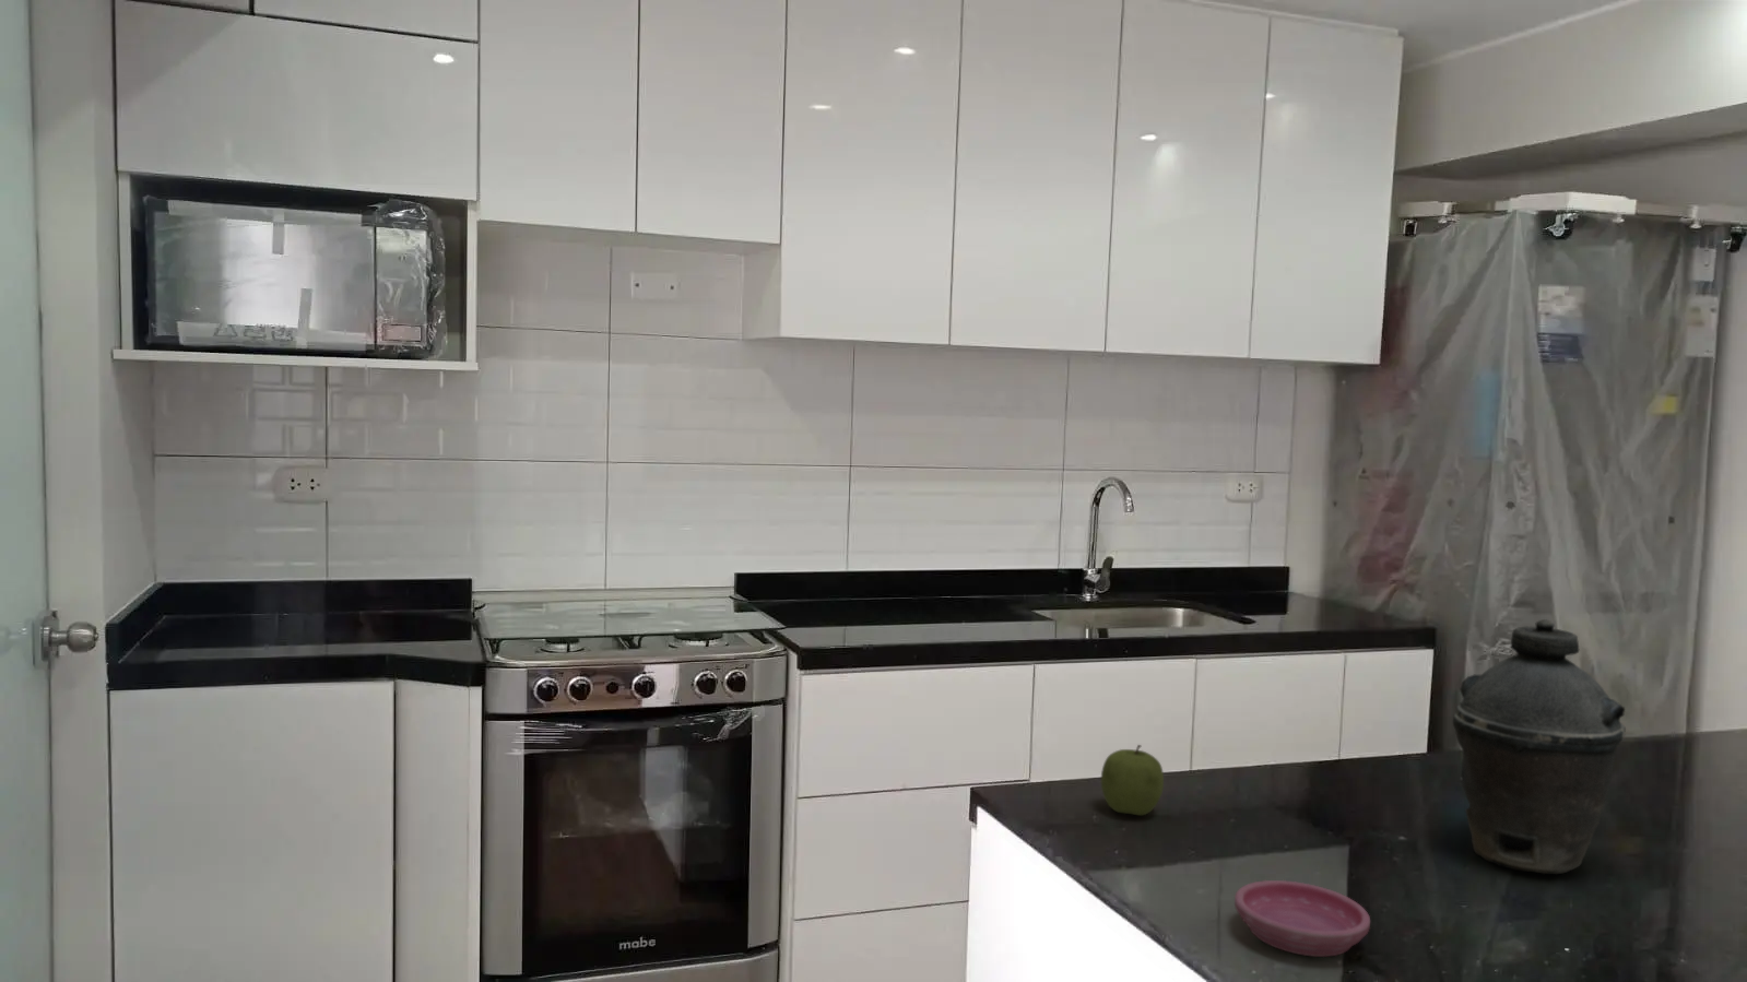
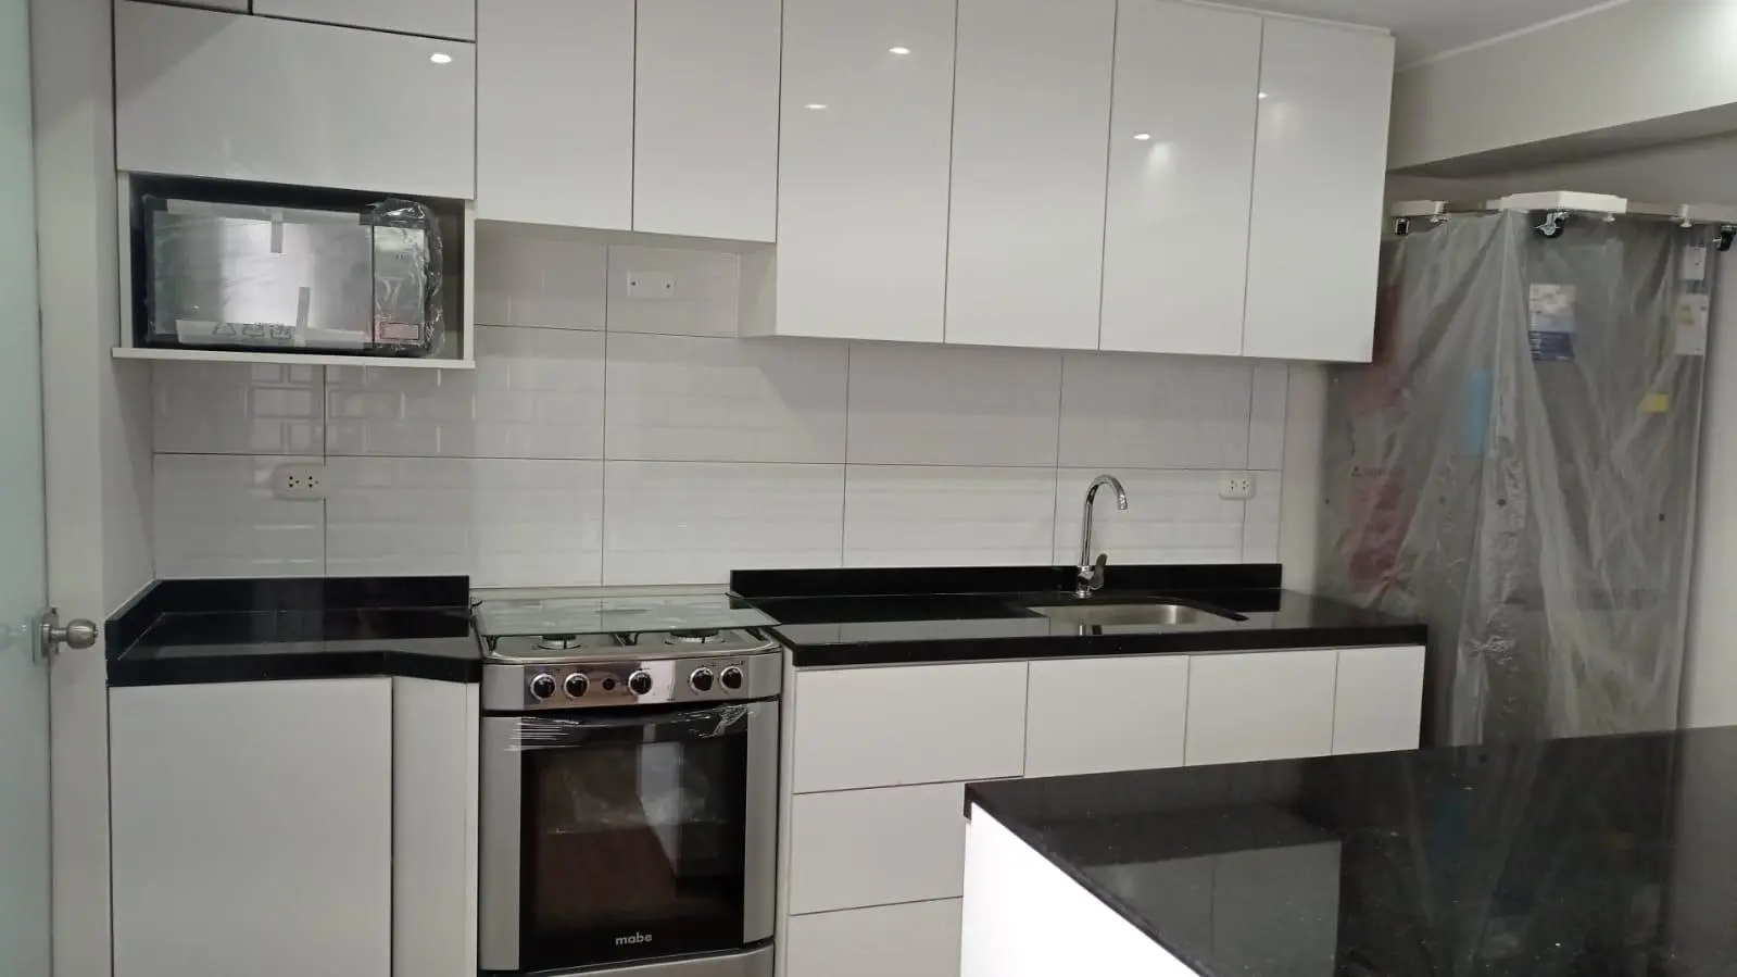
- fruit (1131, 778)
- kettle (1533, 740)
- saucer (1301, 920)
